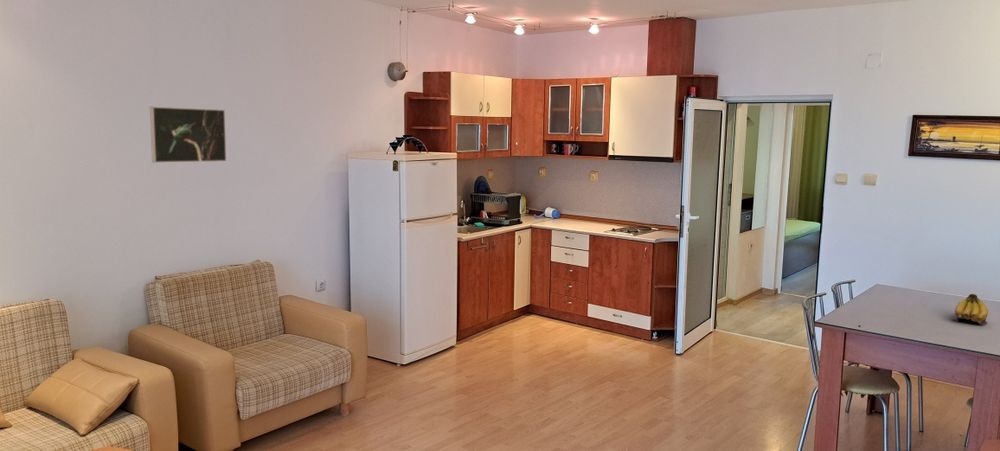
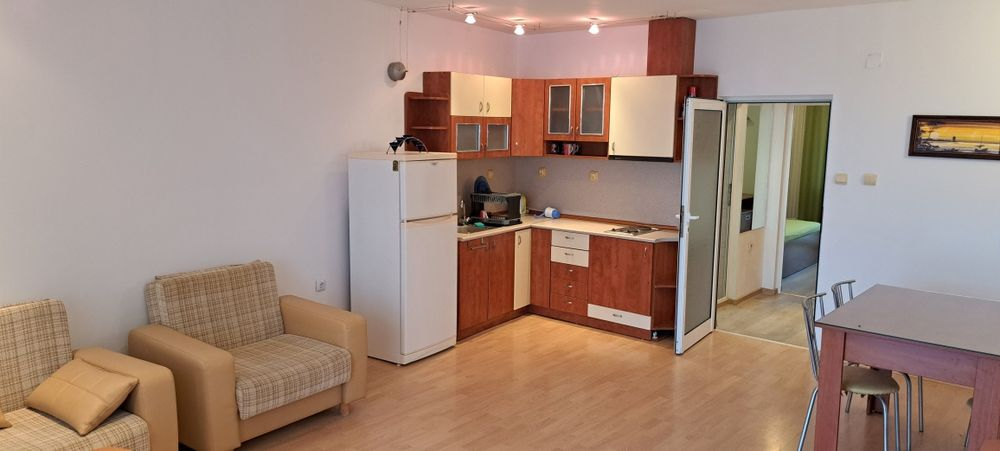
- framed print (189, 135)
- fruit (970, 309)
